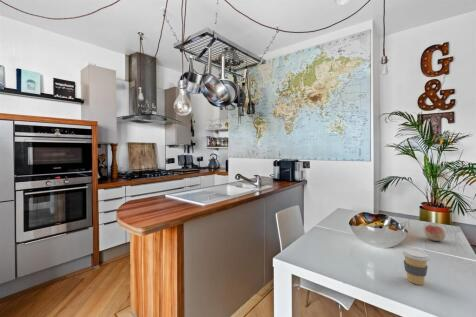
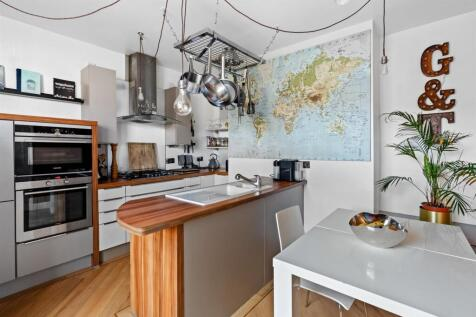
- coffee cup (415, 266)
- fruit (434, 232)
